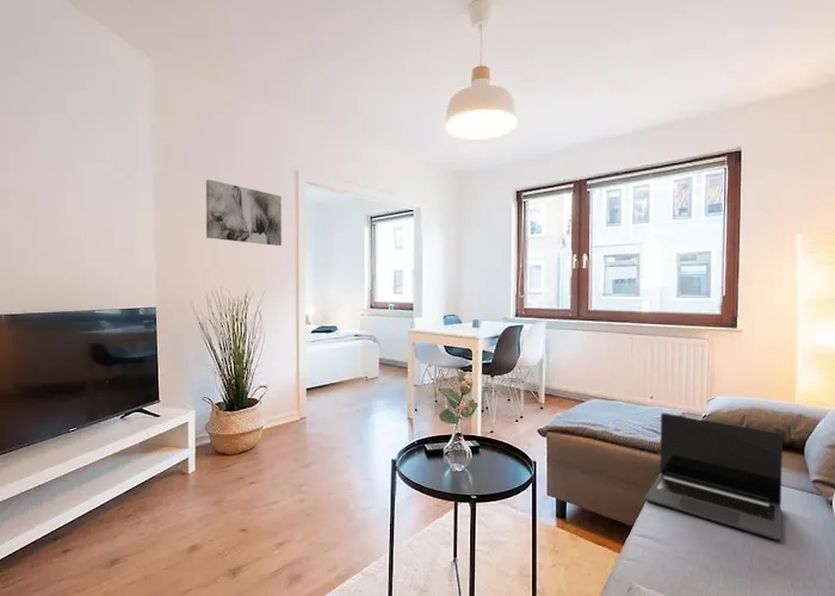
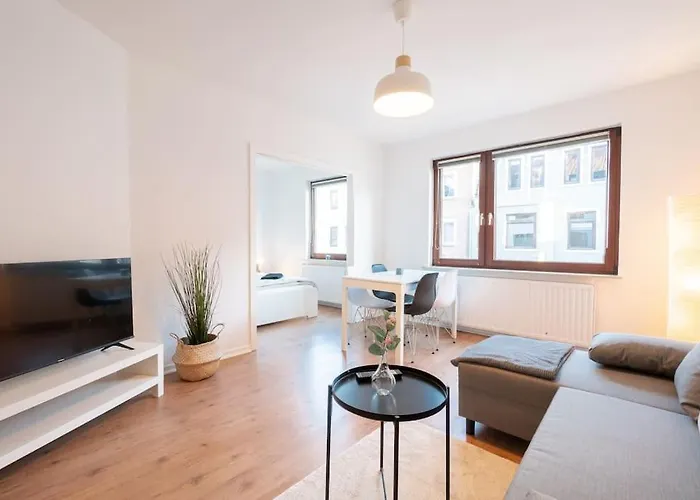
- wall art (246, 215)
- laptop (712, 467)
